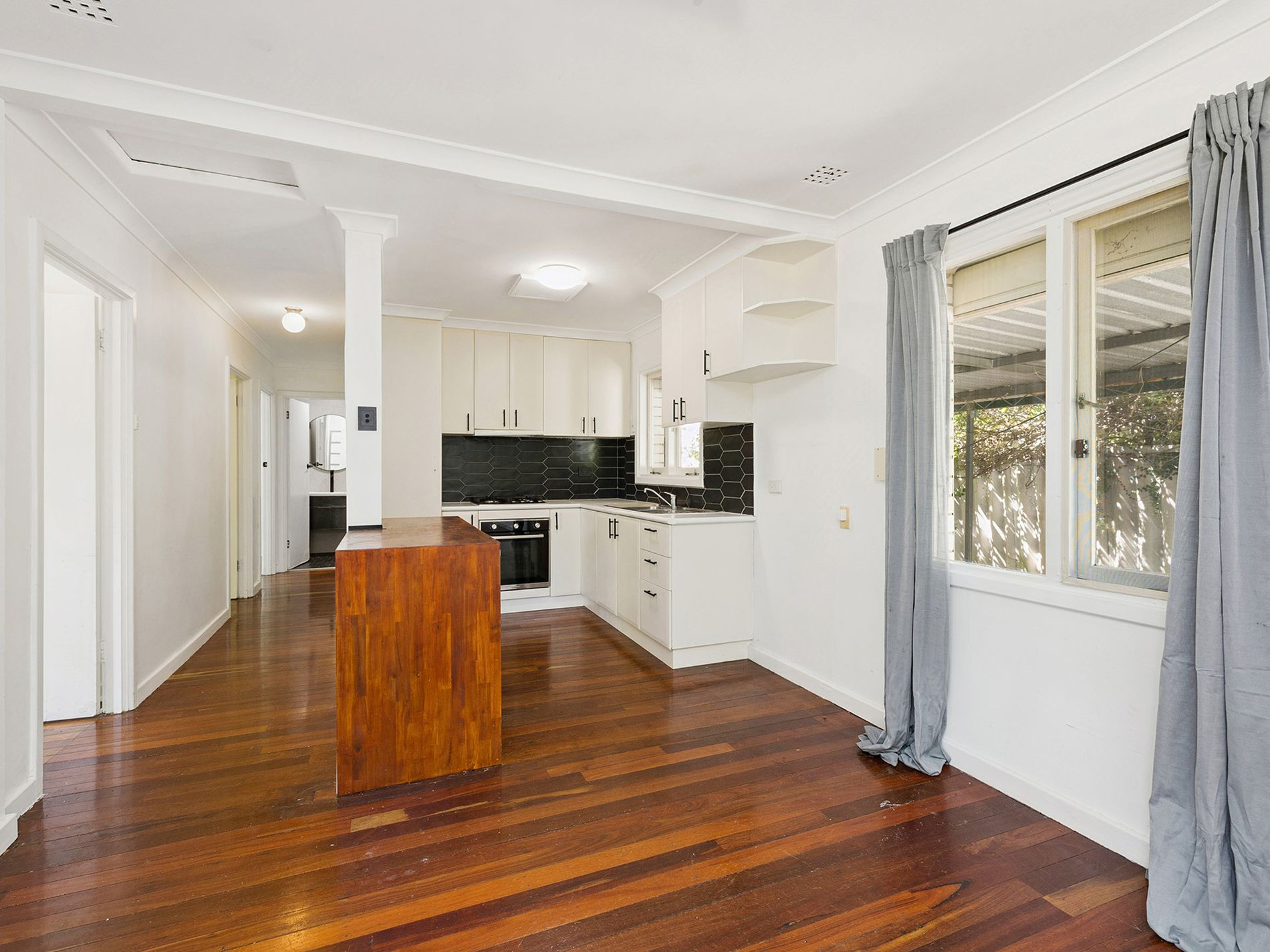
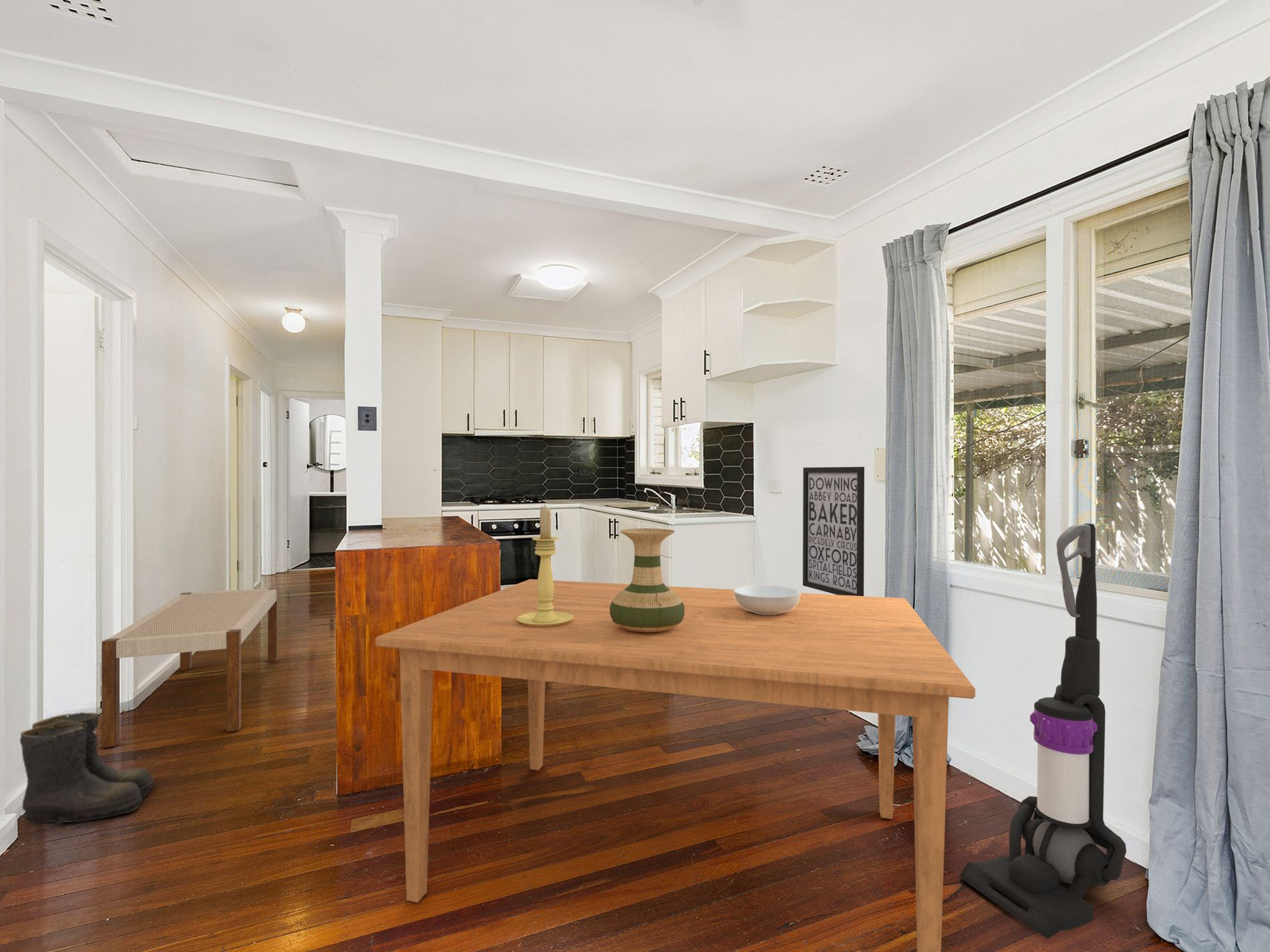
+ bench (207, 650)
+ dining table (683, 694)
+ candle holder (545, 562)
+ boots (90, 762)
+ vacuum cleaner (1054, 708)
+ wall art (832, 530)
+ serving bowl (766, 600)
+ vase (647, 579)
